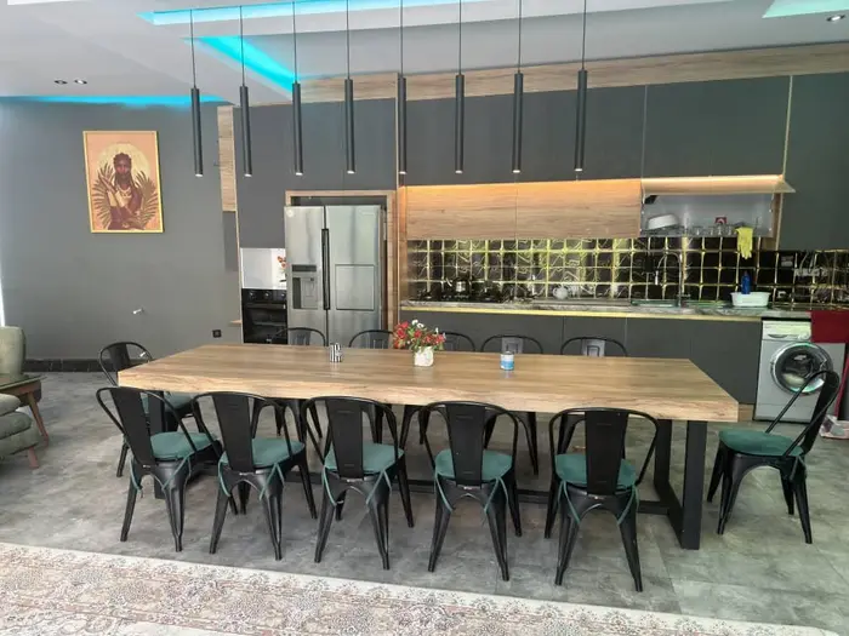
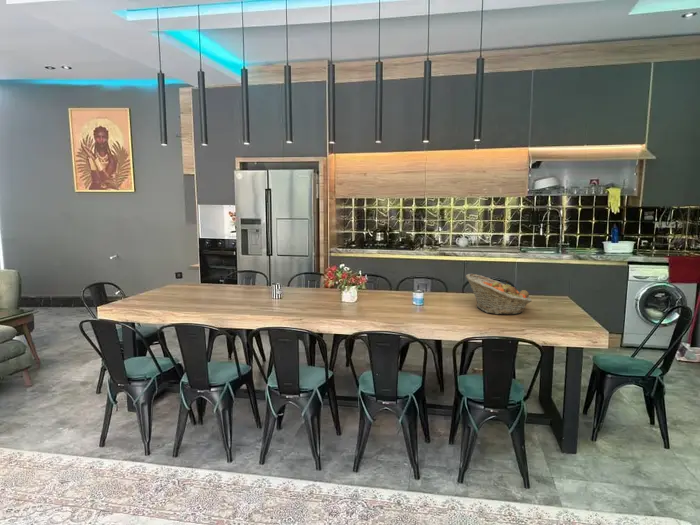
+ fruit basket (497, 292)
